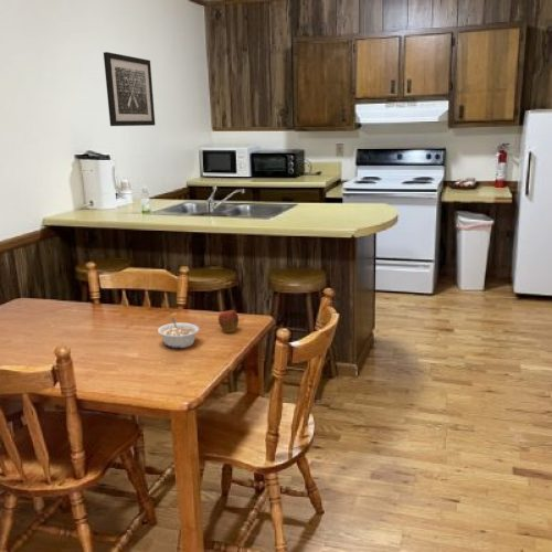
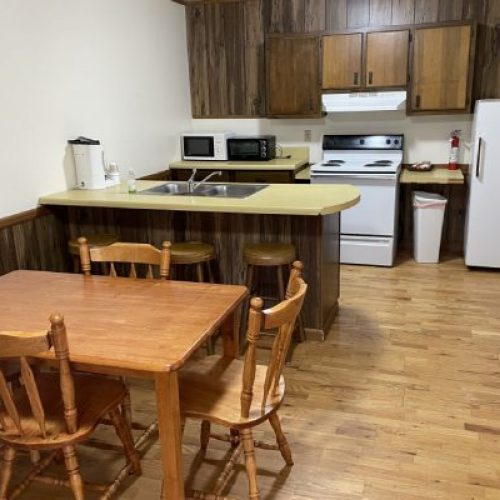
- fruit (227, 319)
- wall art (130, 92)
- legume (177, 333)
